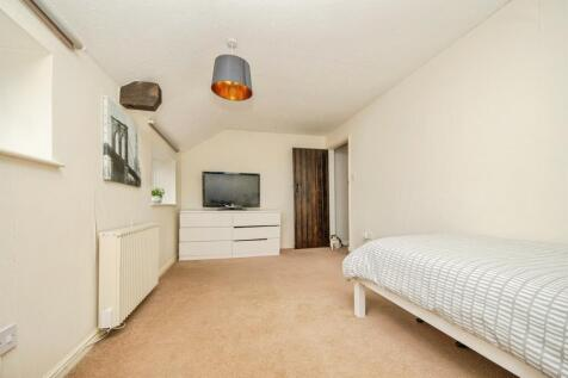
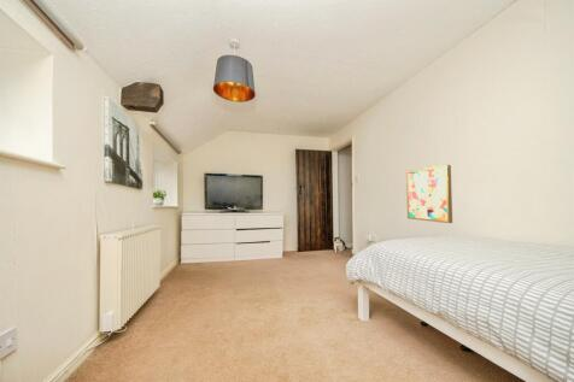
+ wall art (427, 194)
